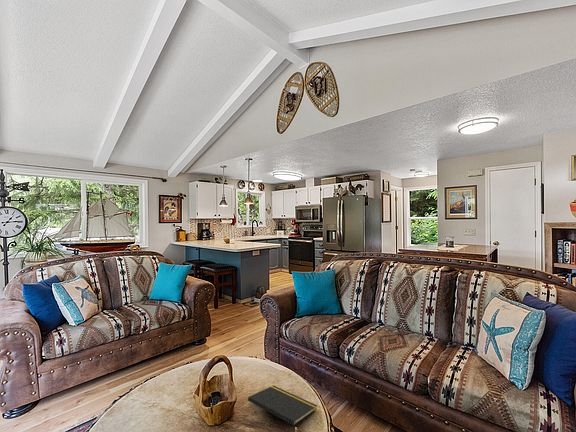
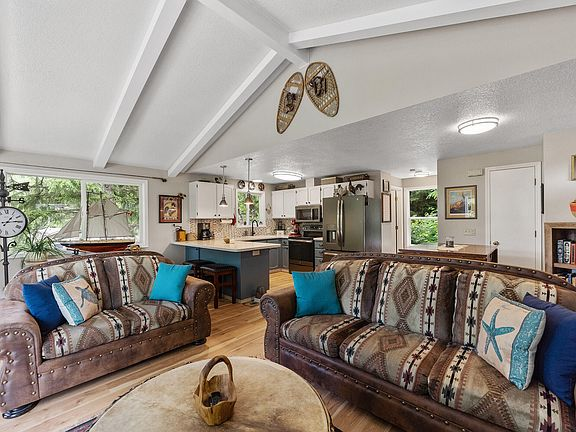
- notepad (282, 403)
